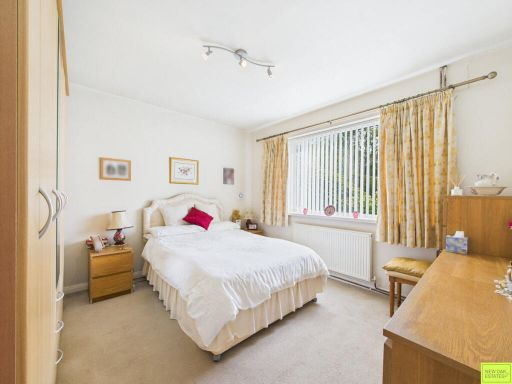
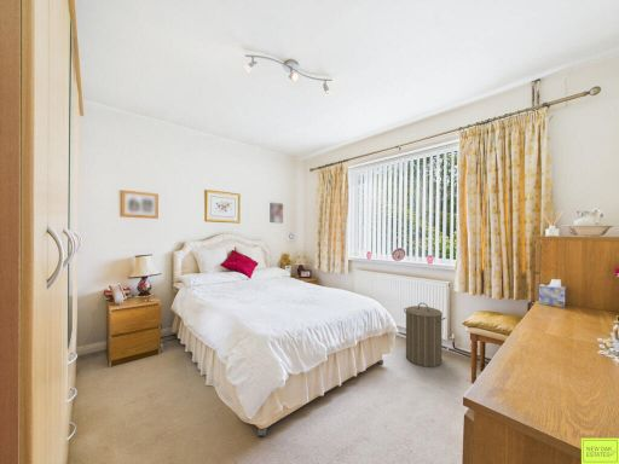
+ laundry hamper (423, 330)
